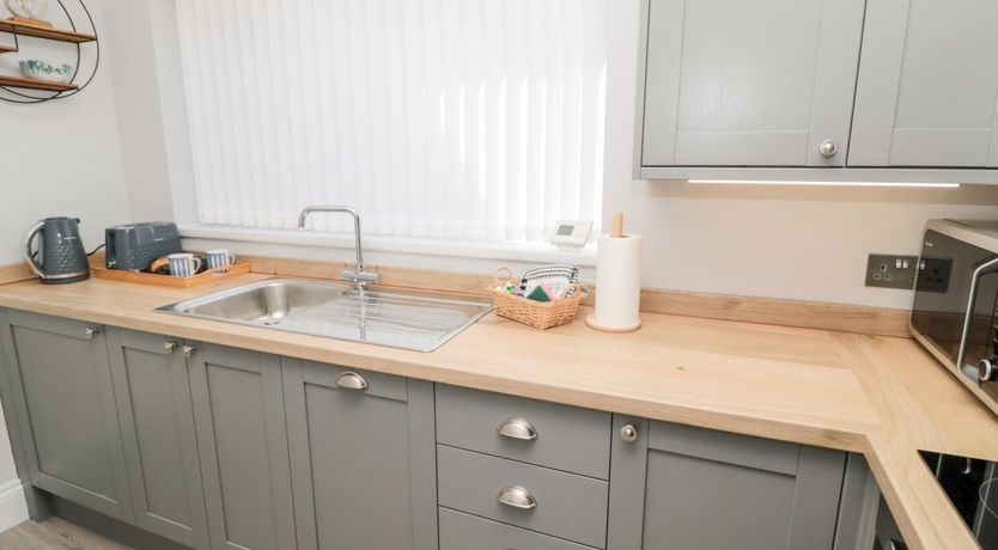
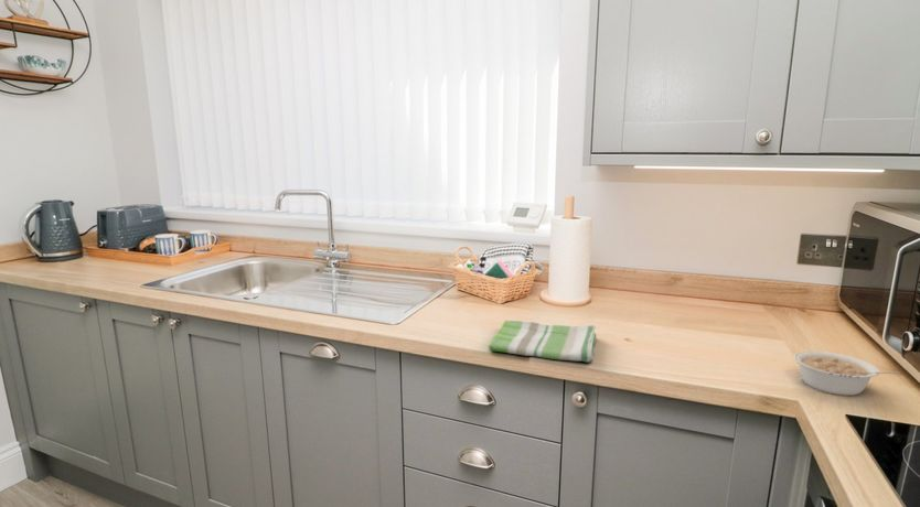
+ dish towel (544, 337)
+ legume (836, 371)
